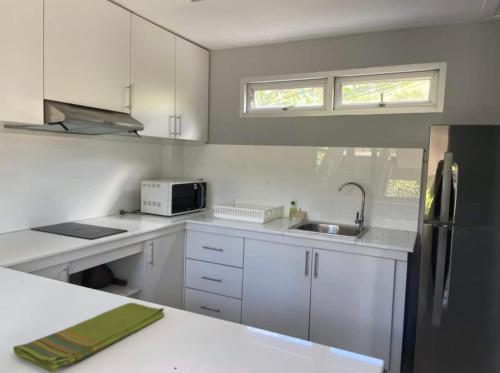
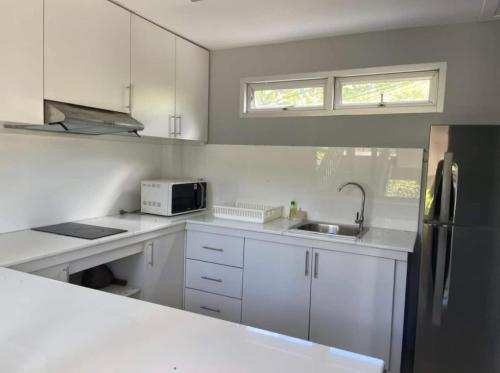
- dish towel (97, 328)
